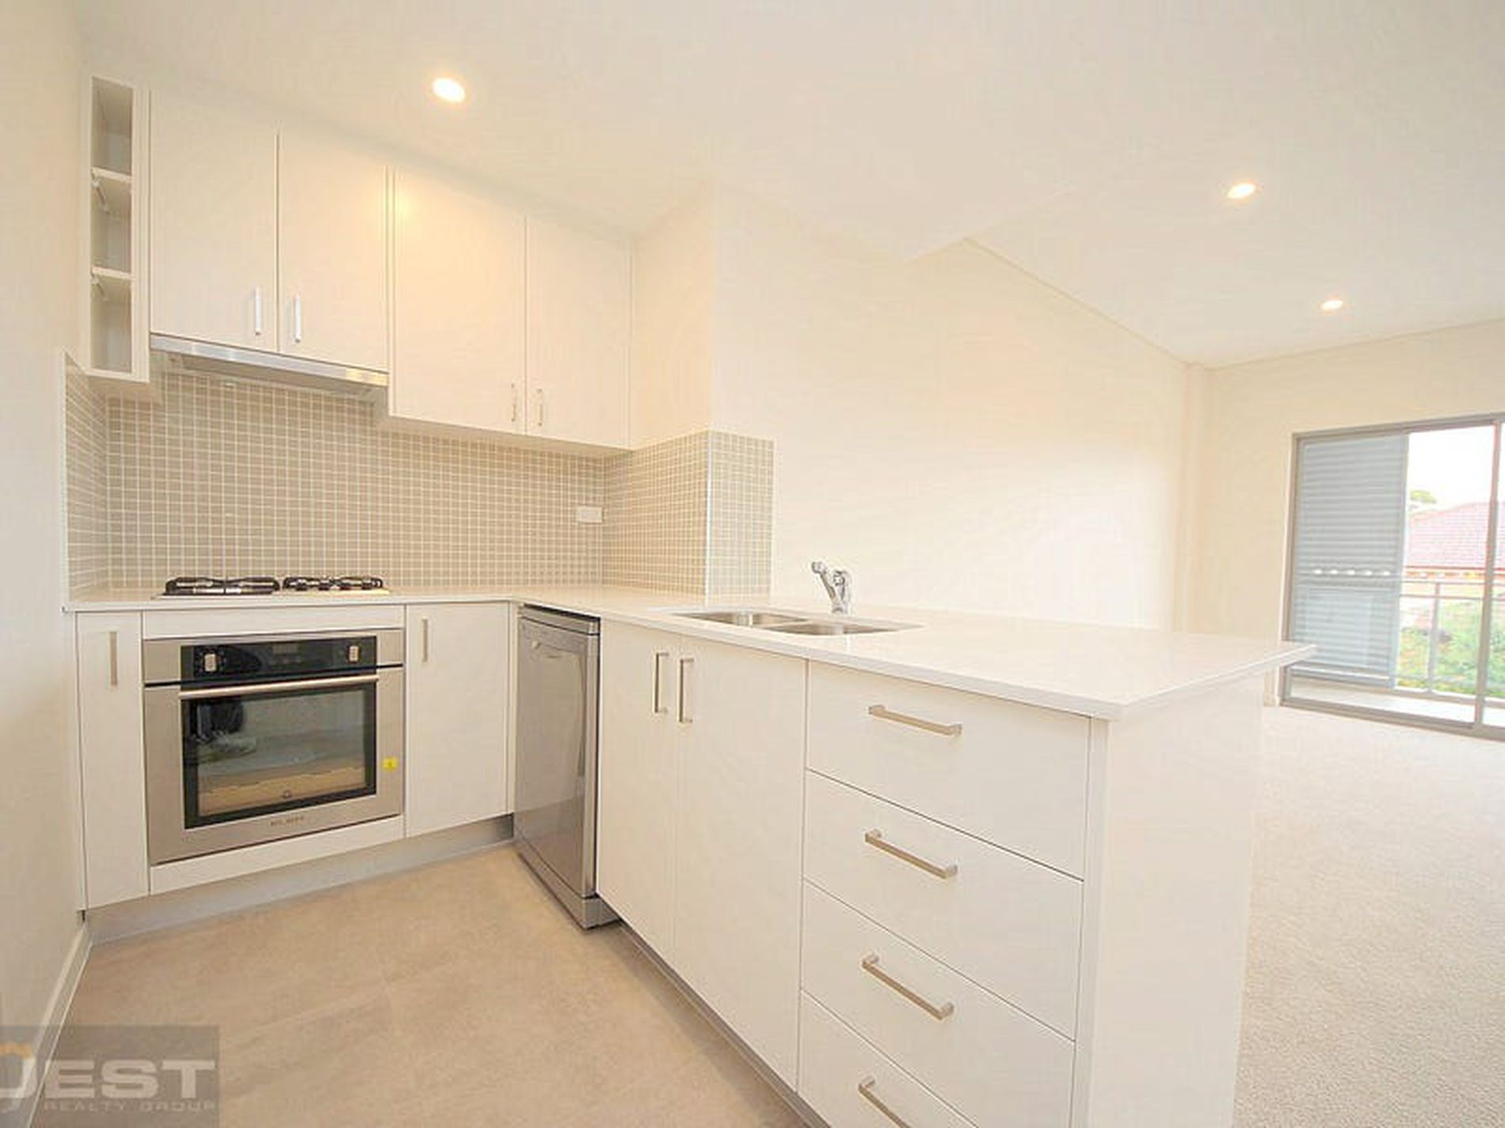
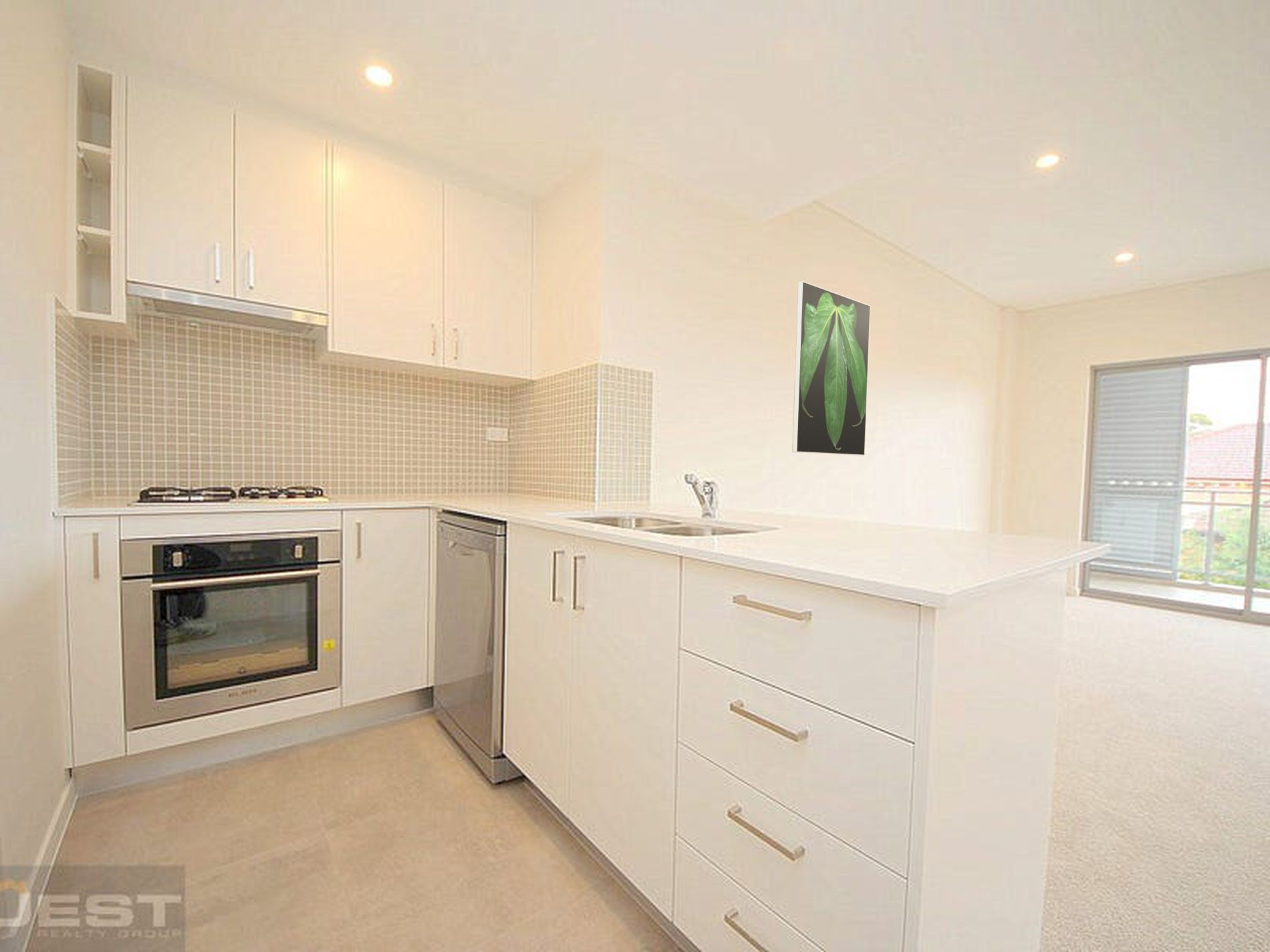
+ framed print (834, 374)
